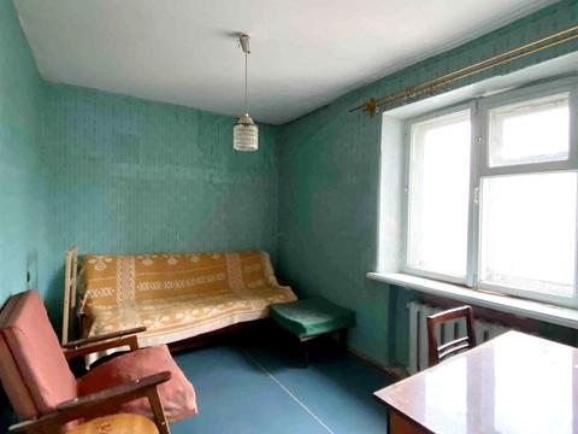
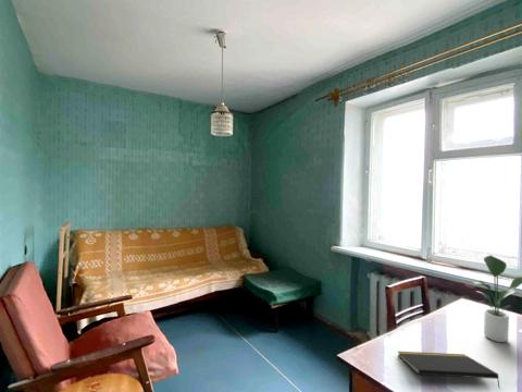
+ potted plant (499, 295)
+ notepad (443, 364)
